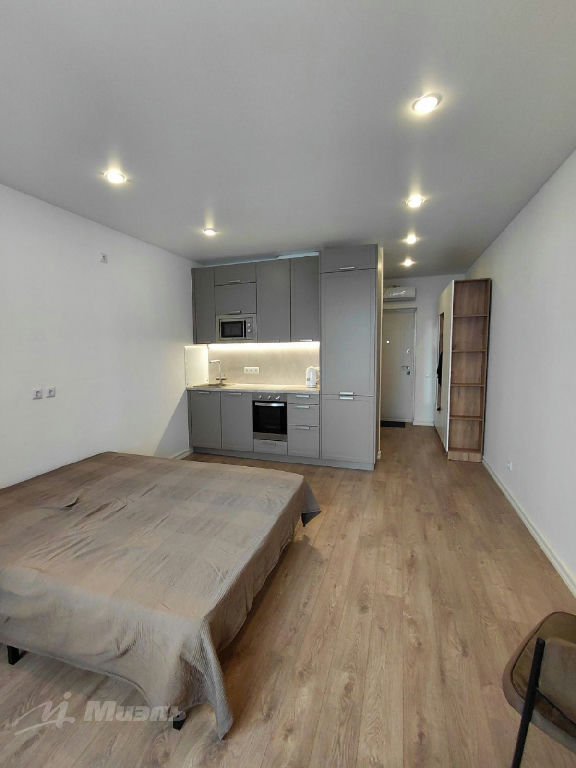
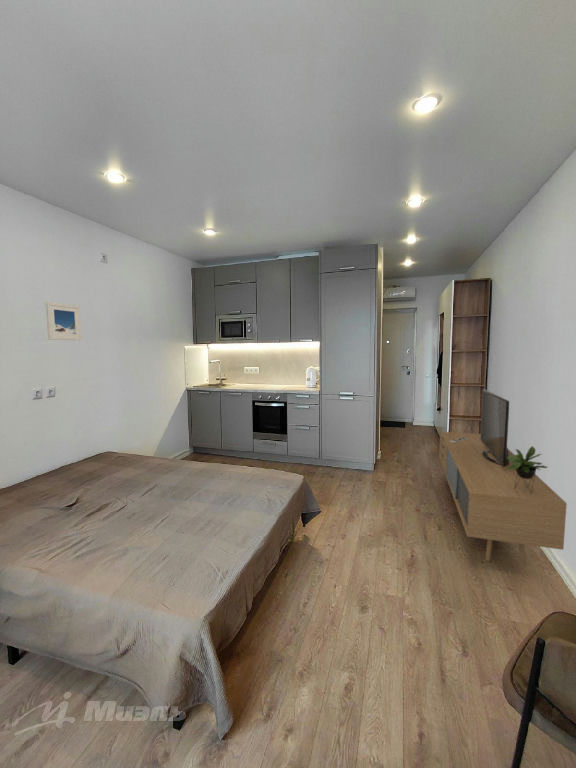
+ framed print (64, 322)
+ media console (486, 454)
